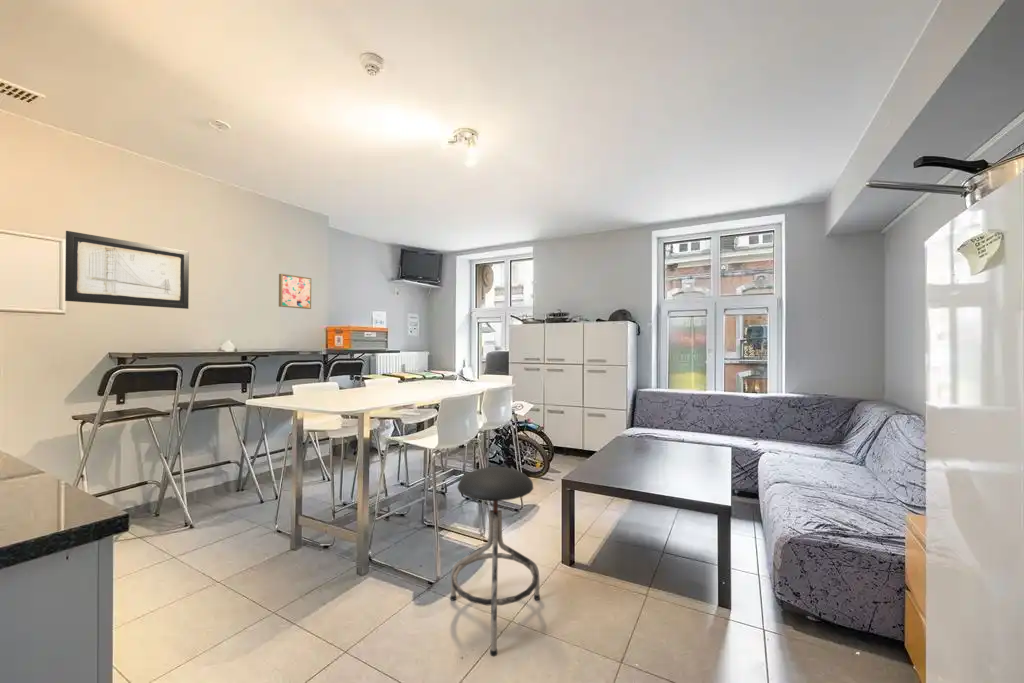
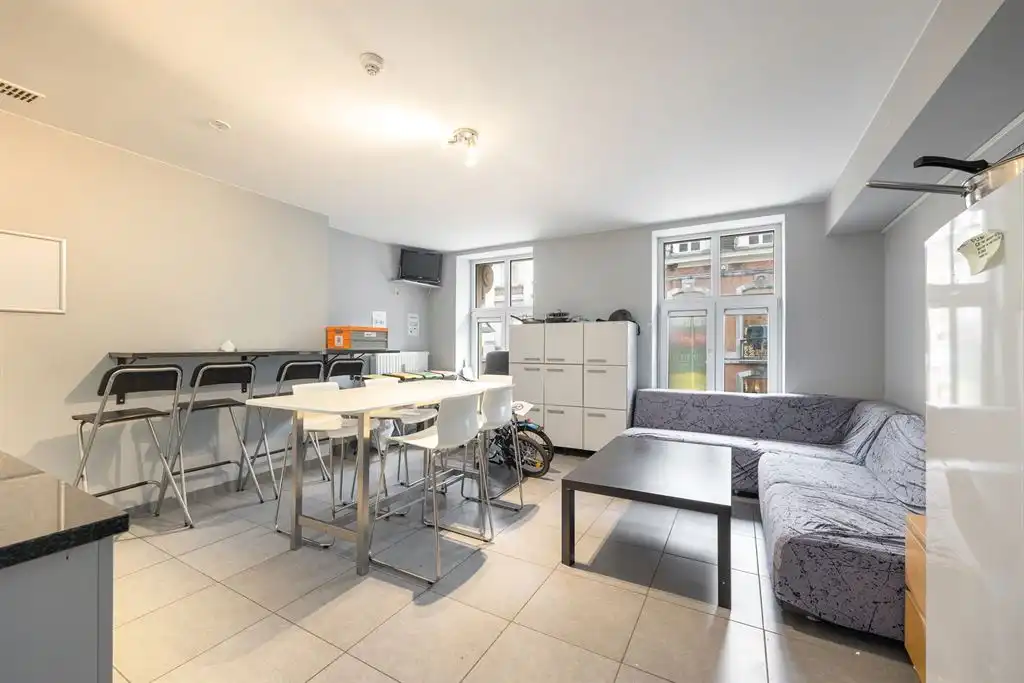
- wall art (133, 273)
- wall art (295, 292)
- stool (490, 541)
